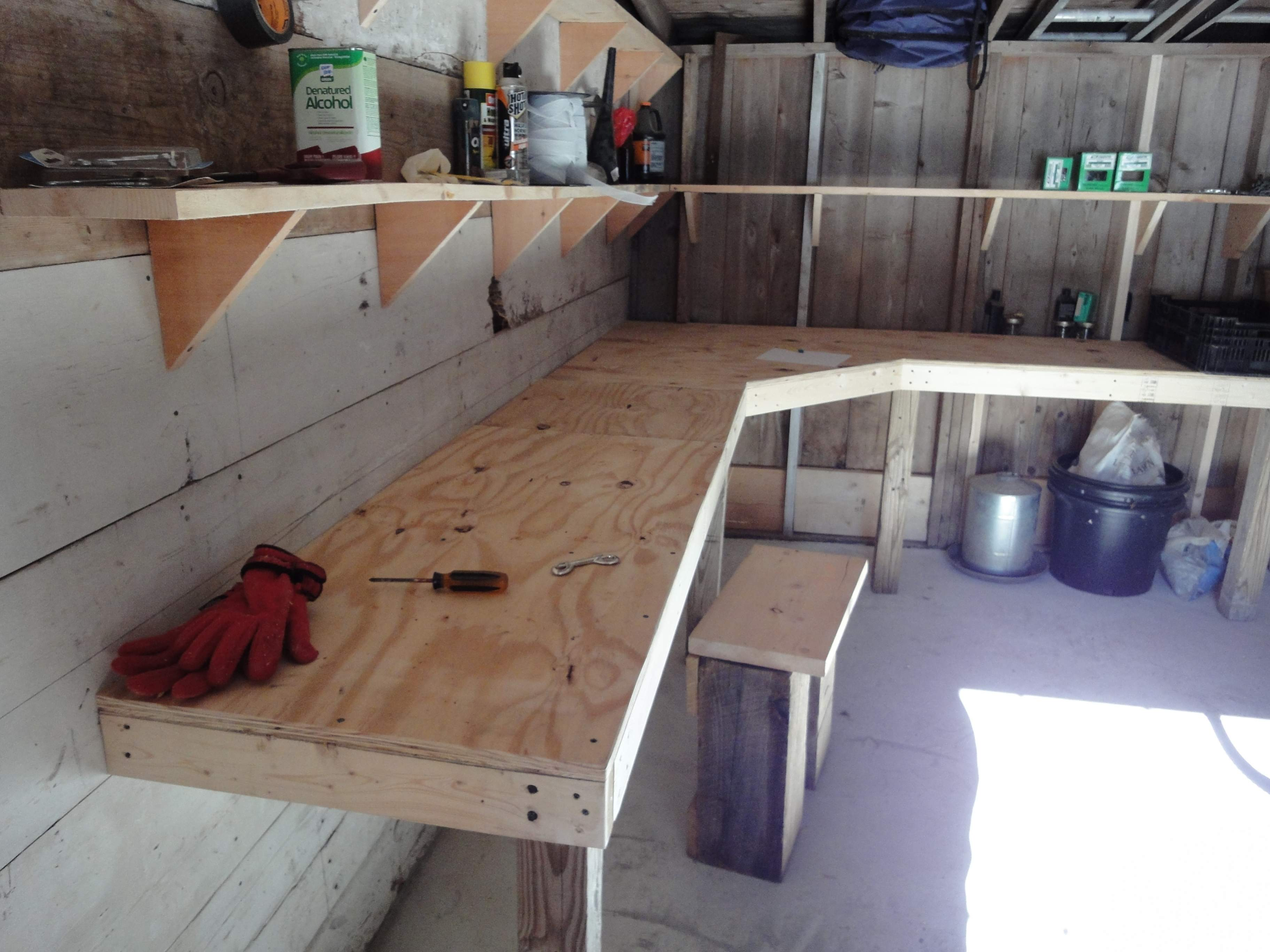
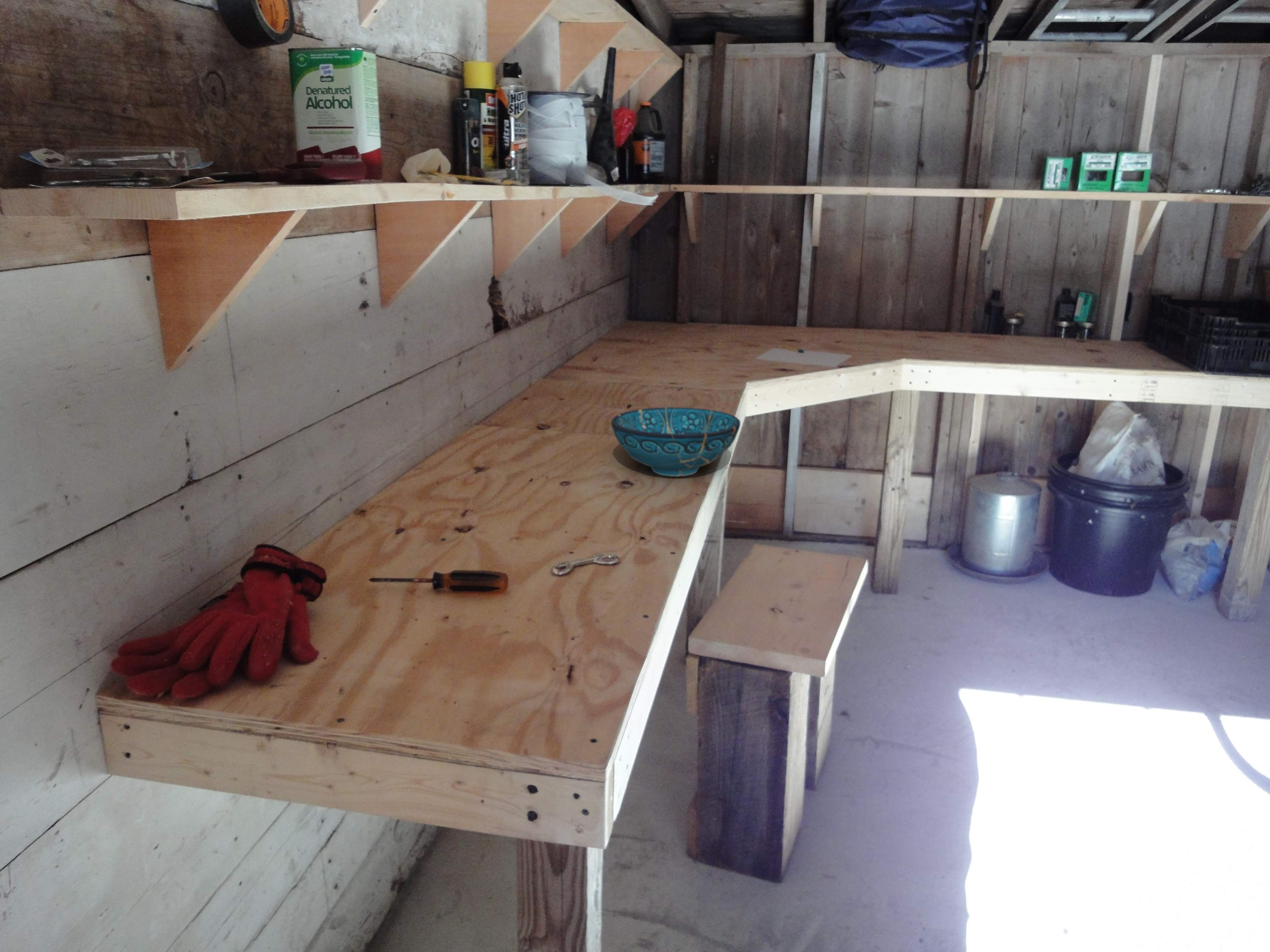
+ decorative bowl (675, 445)
